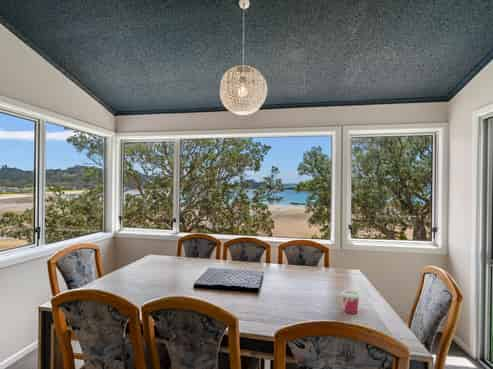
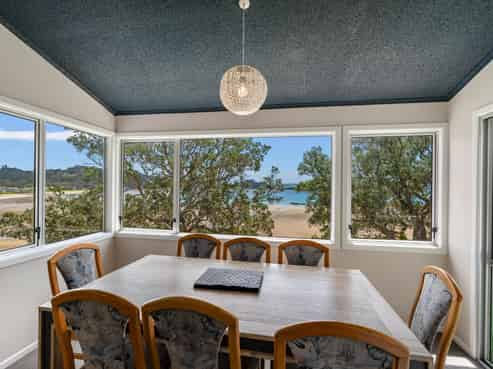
- cup (350, 302)
